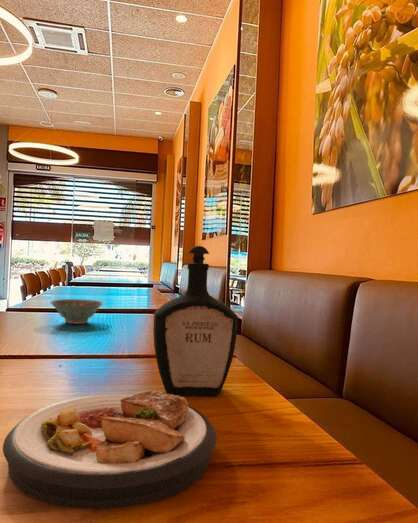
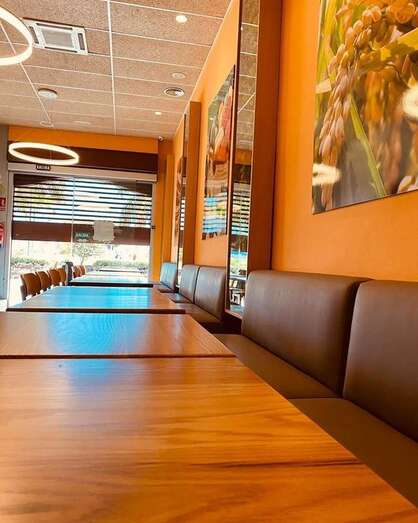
- ceramic bowl (76, 312)
- bottle (195, 317)
- plate (115, 429)
